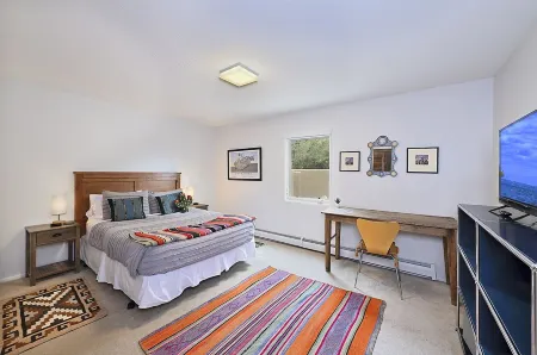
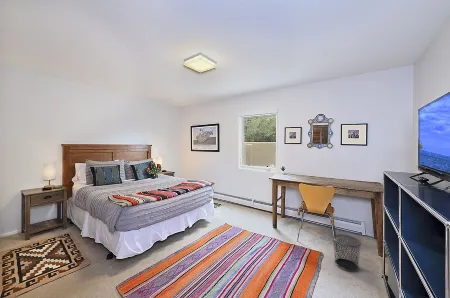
+ waste bin (346, 252)
